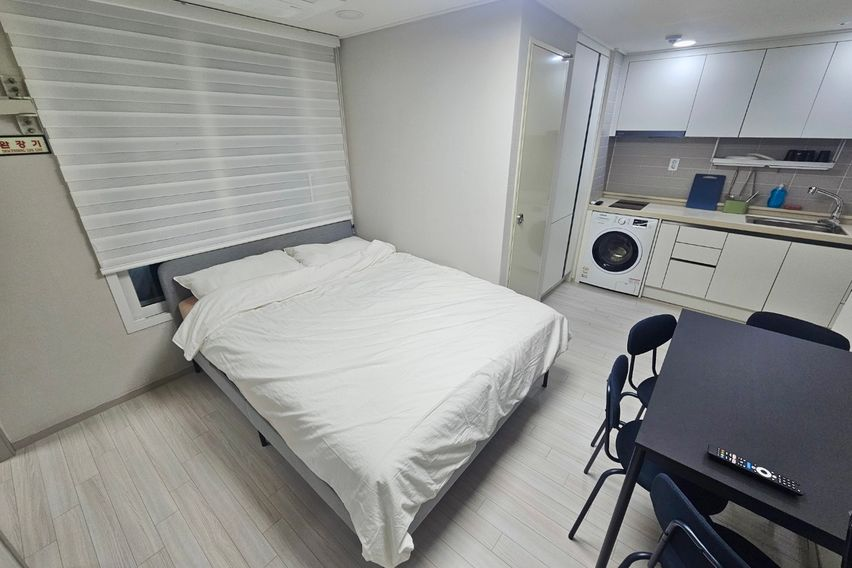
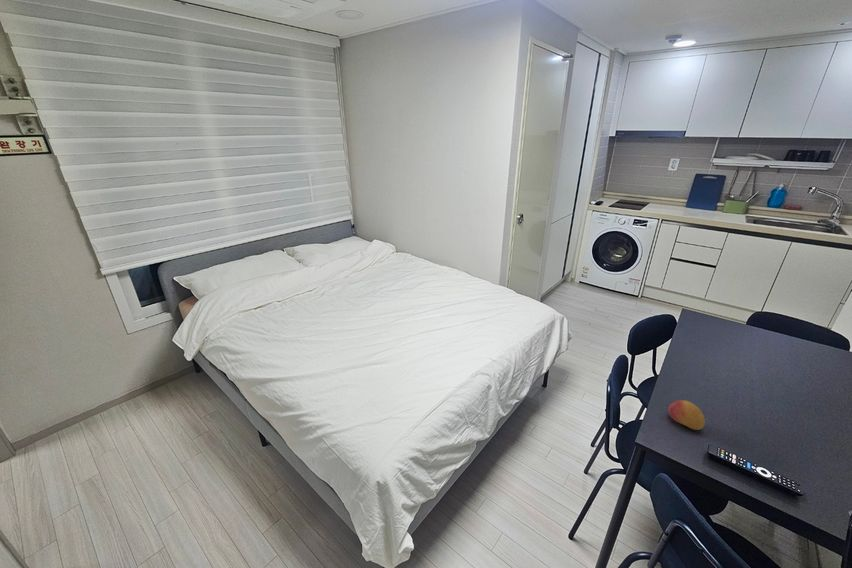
+ fruit (687, 413)
